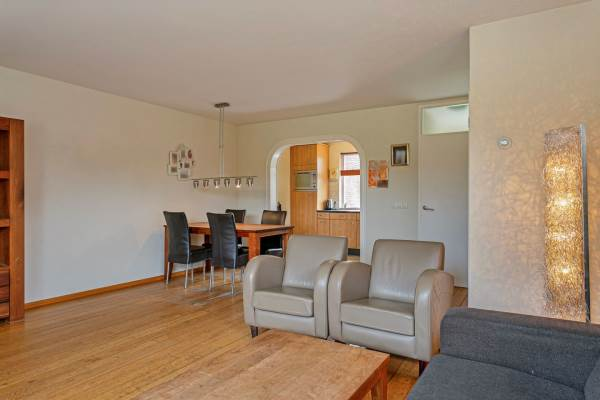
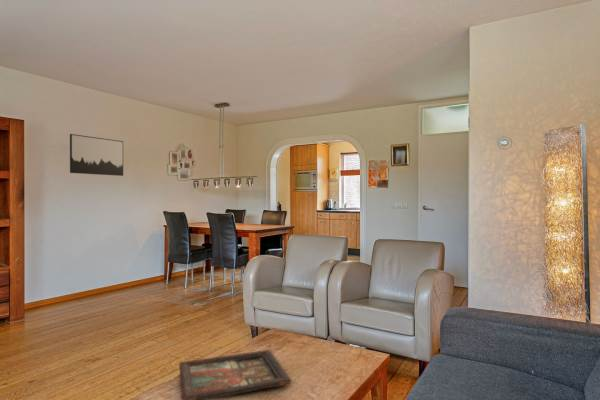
+ wall art (98, 156)
+ decorative tray (232, 373)
